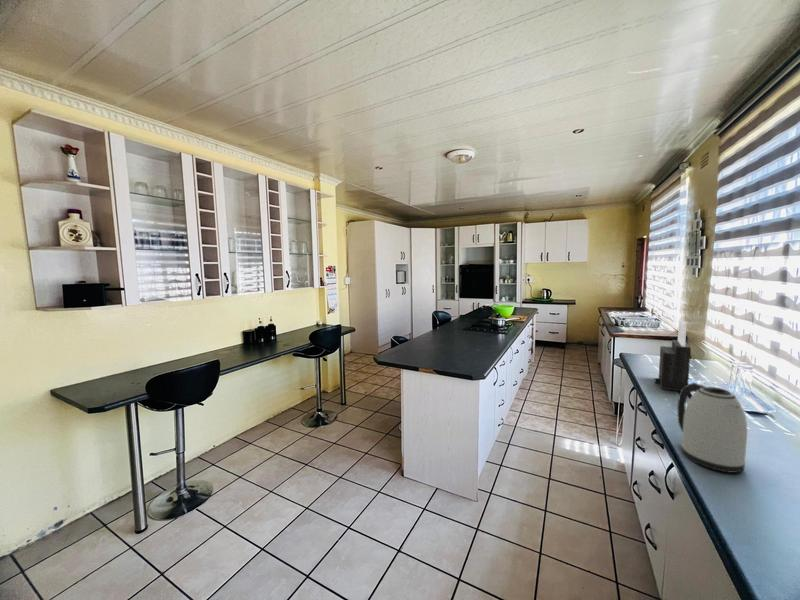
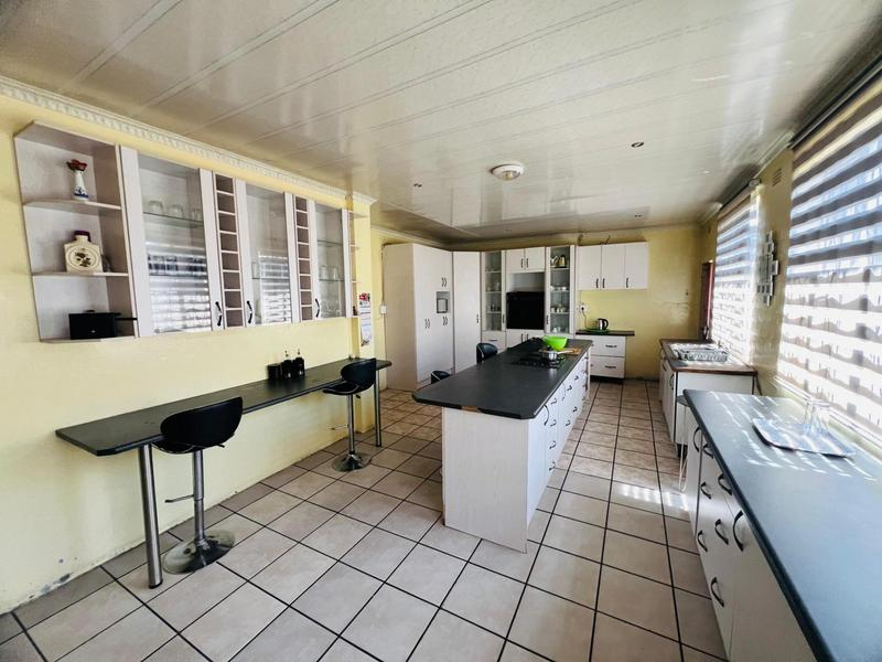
- kettle (706, 419)
- knife block (671, 353)
